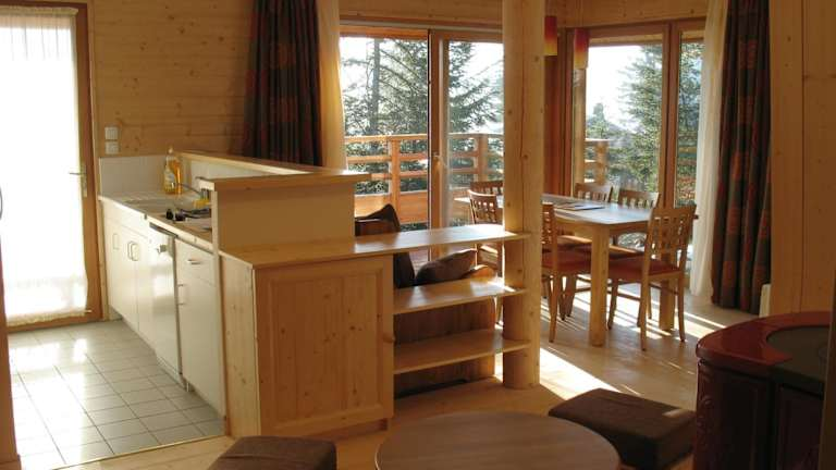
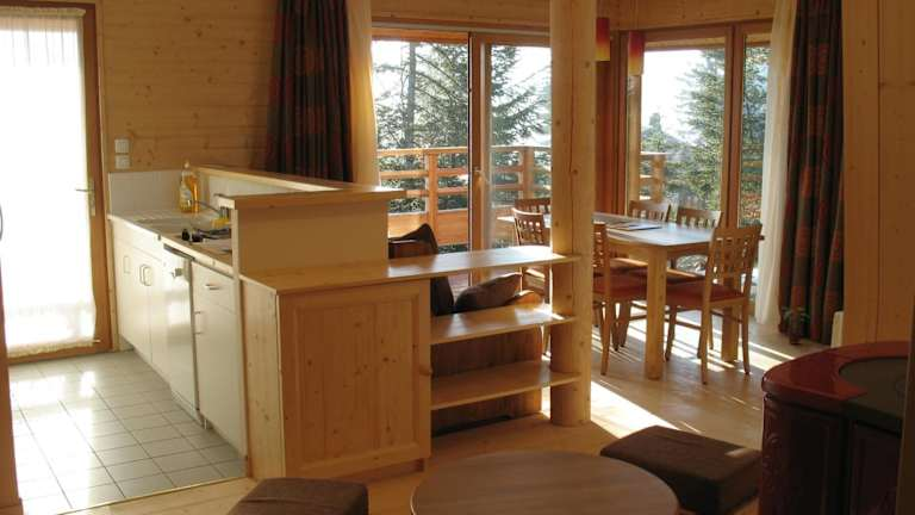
+ potted plant (795, 325)
